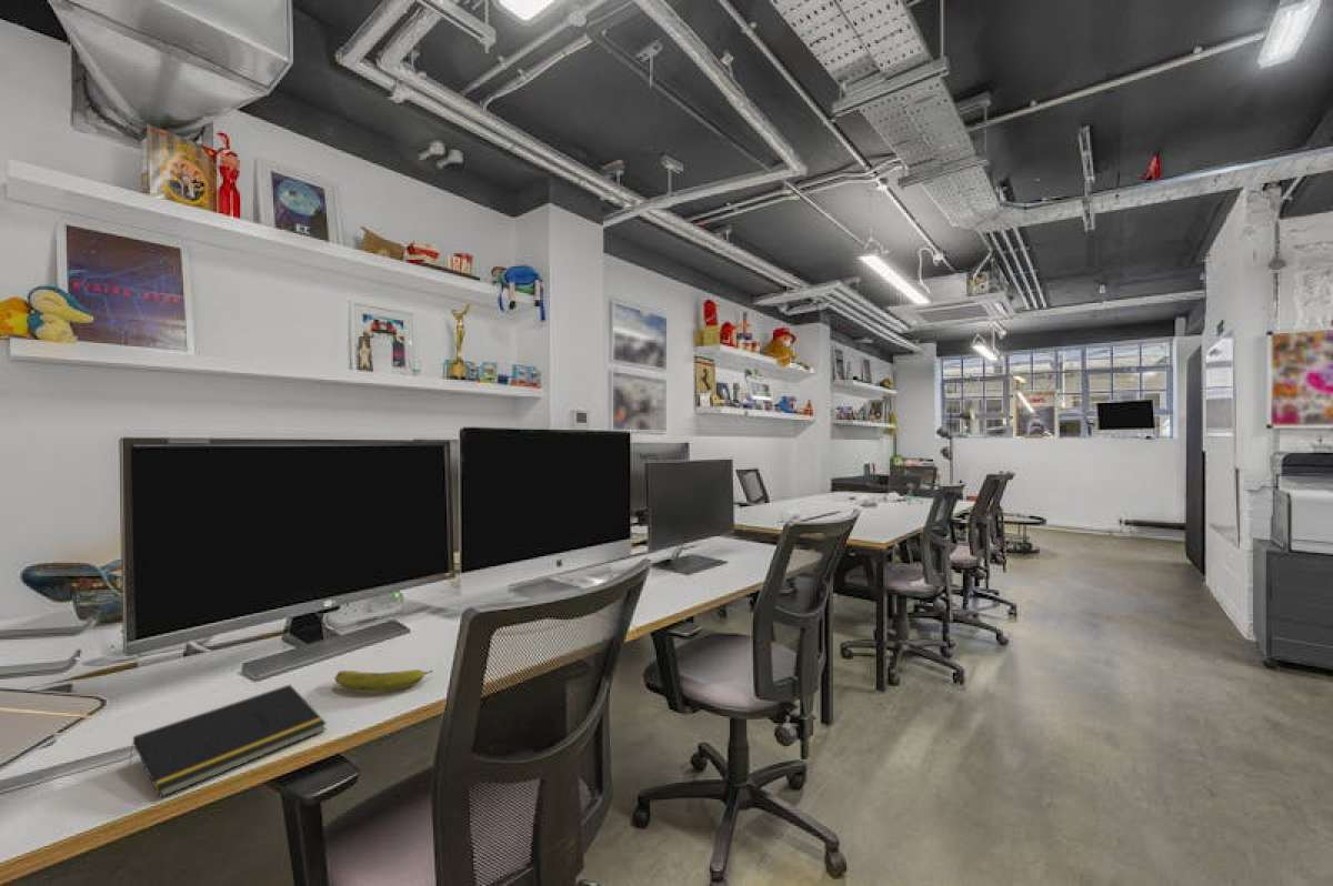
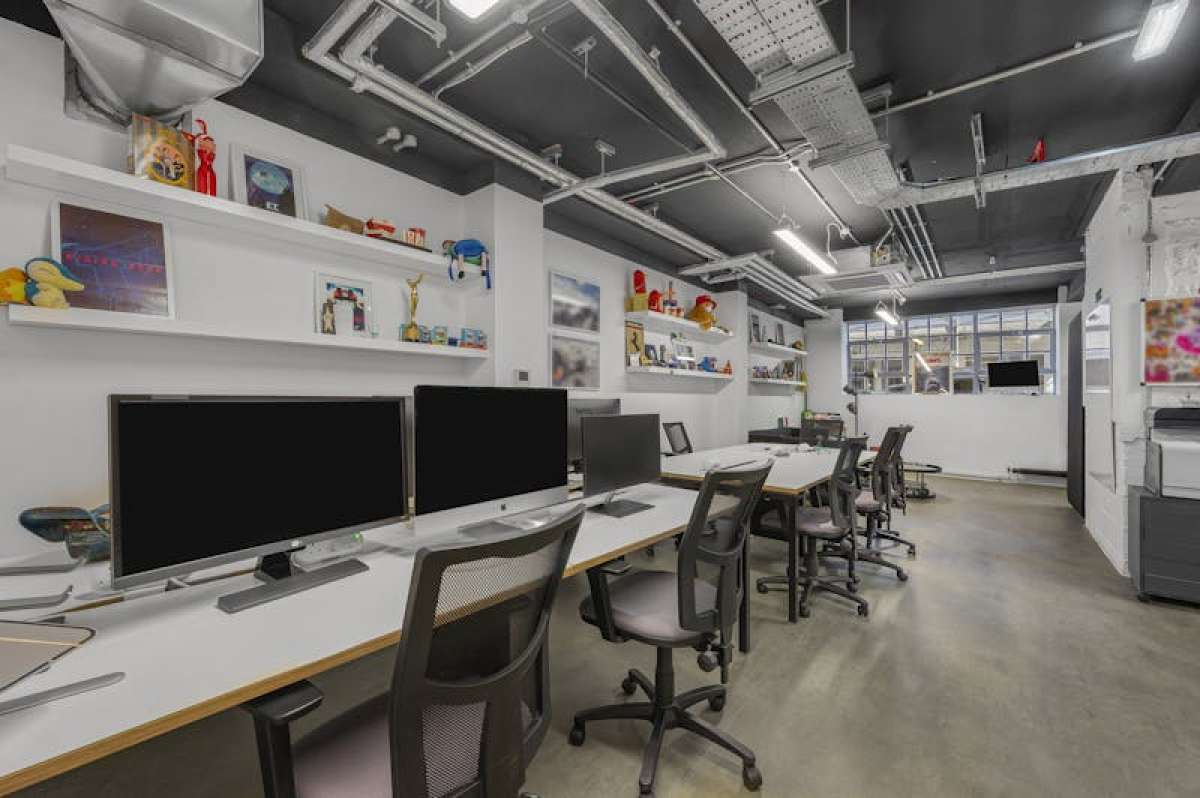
- fruit (378, 675)
- notepad (234, 732)
